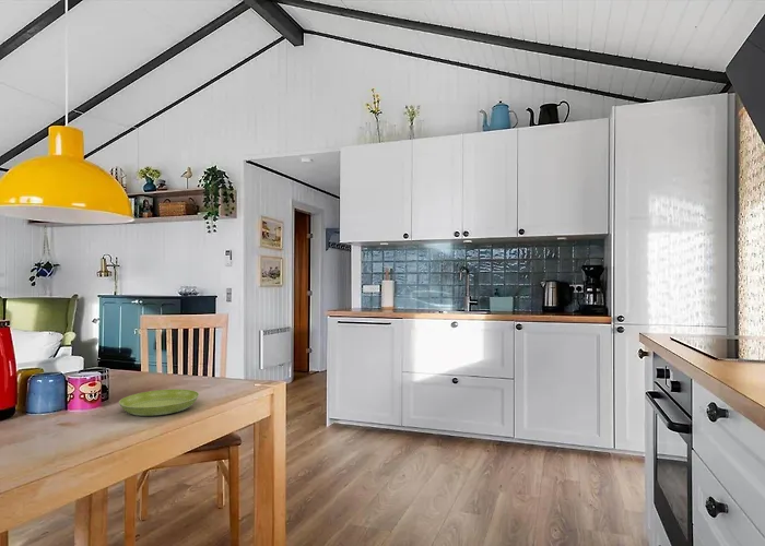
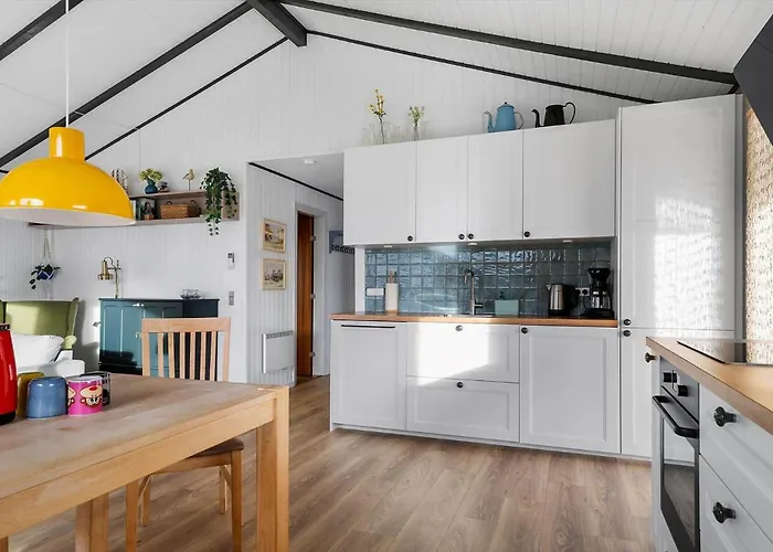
- saucer (160, 402)
